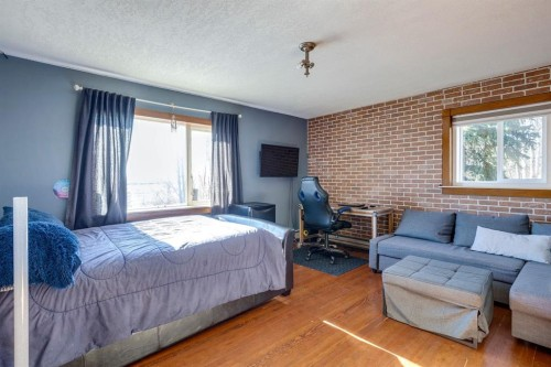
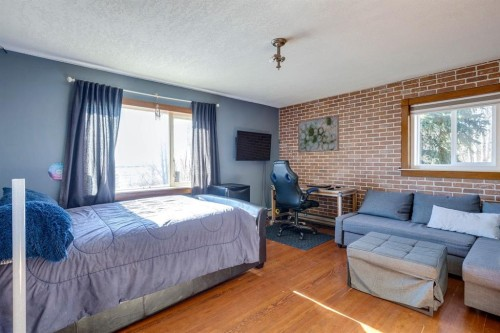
+ wall art (316, 135)
